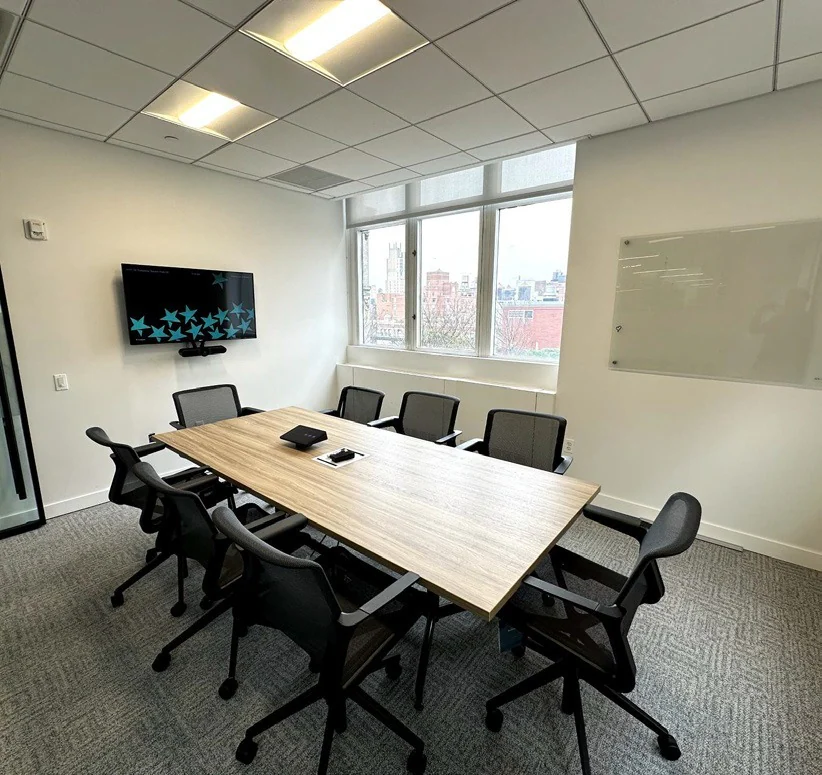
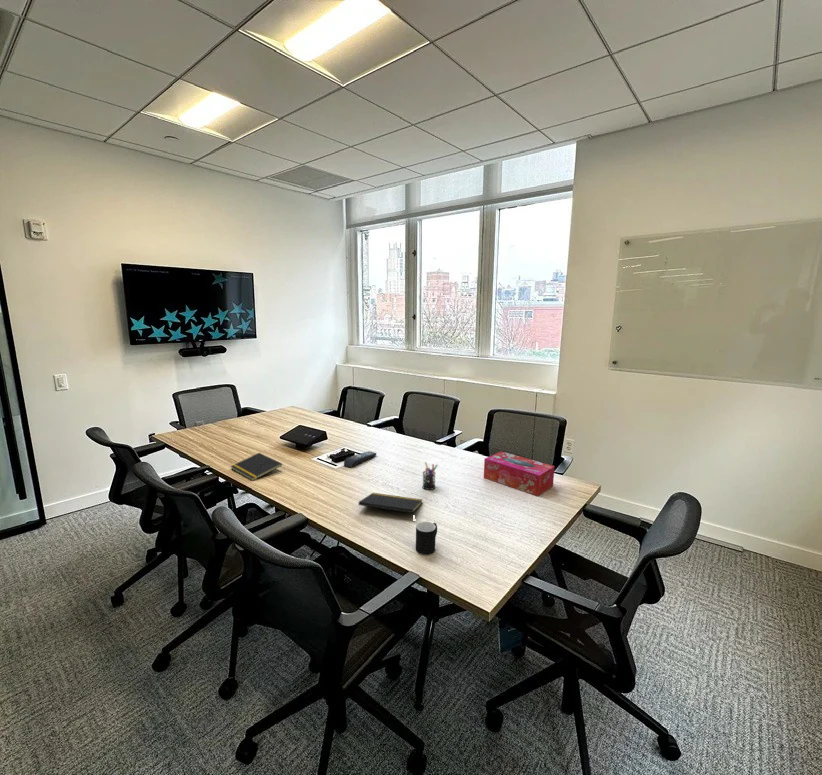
+ notepad (391, 502)
+ pen holder (430, 474)
+ cup (428, 536)
+ remote control (360, 457)
+ notepad (256, 465)
+ tissue box (518, 472)
